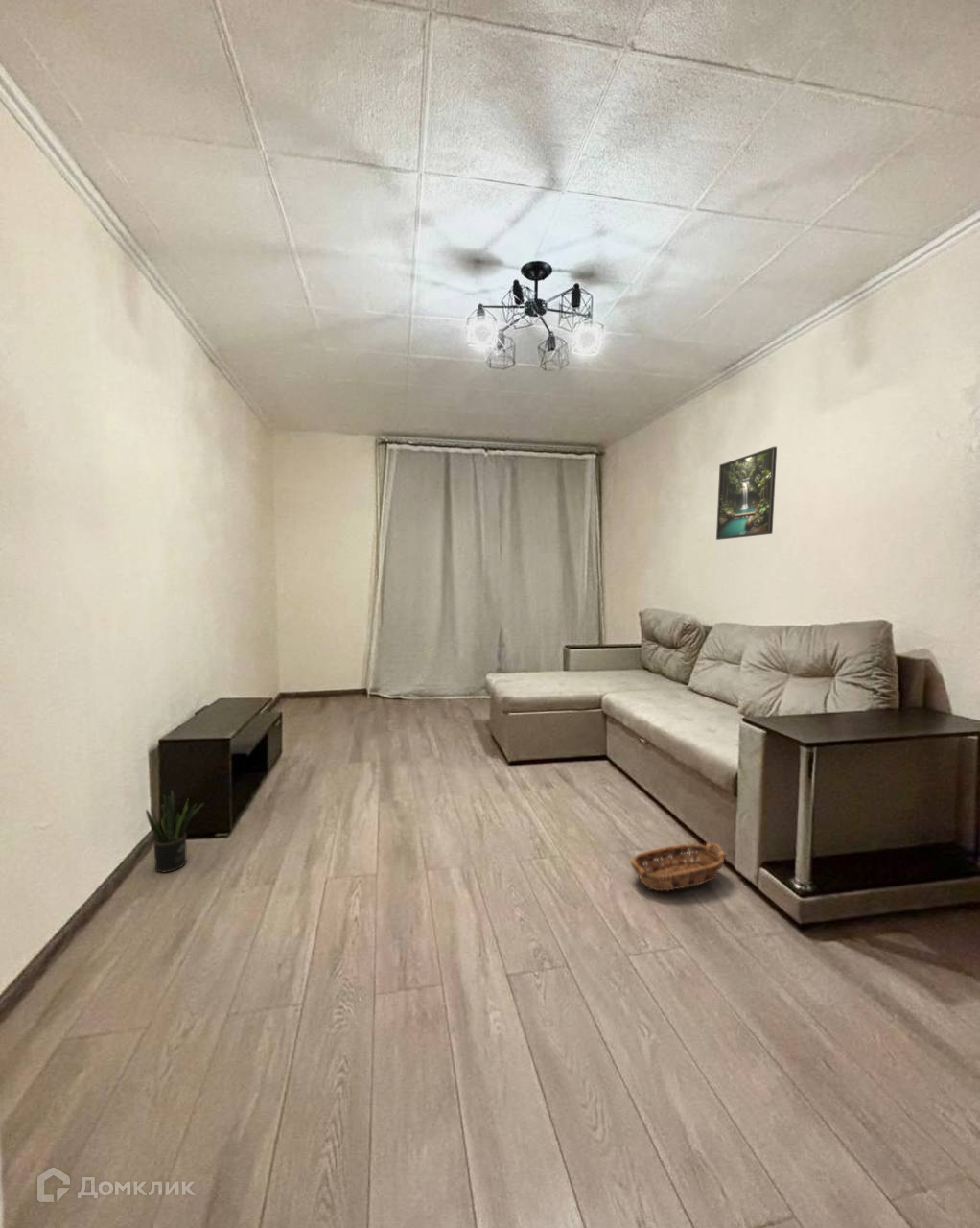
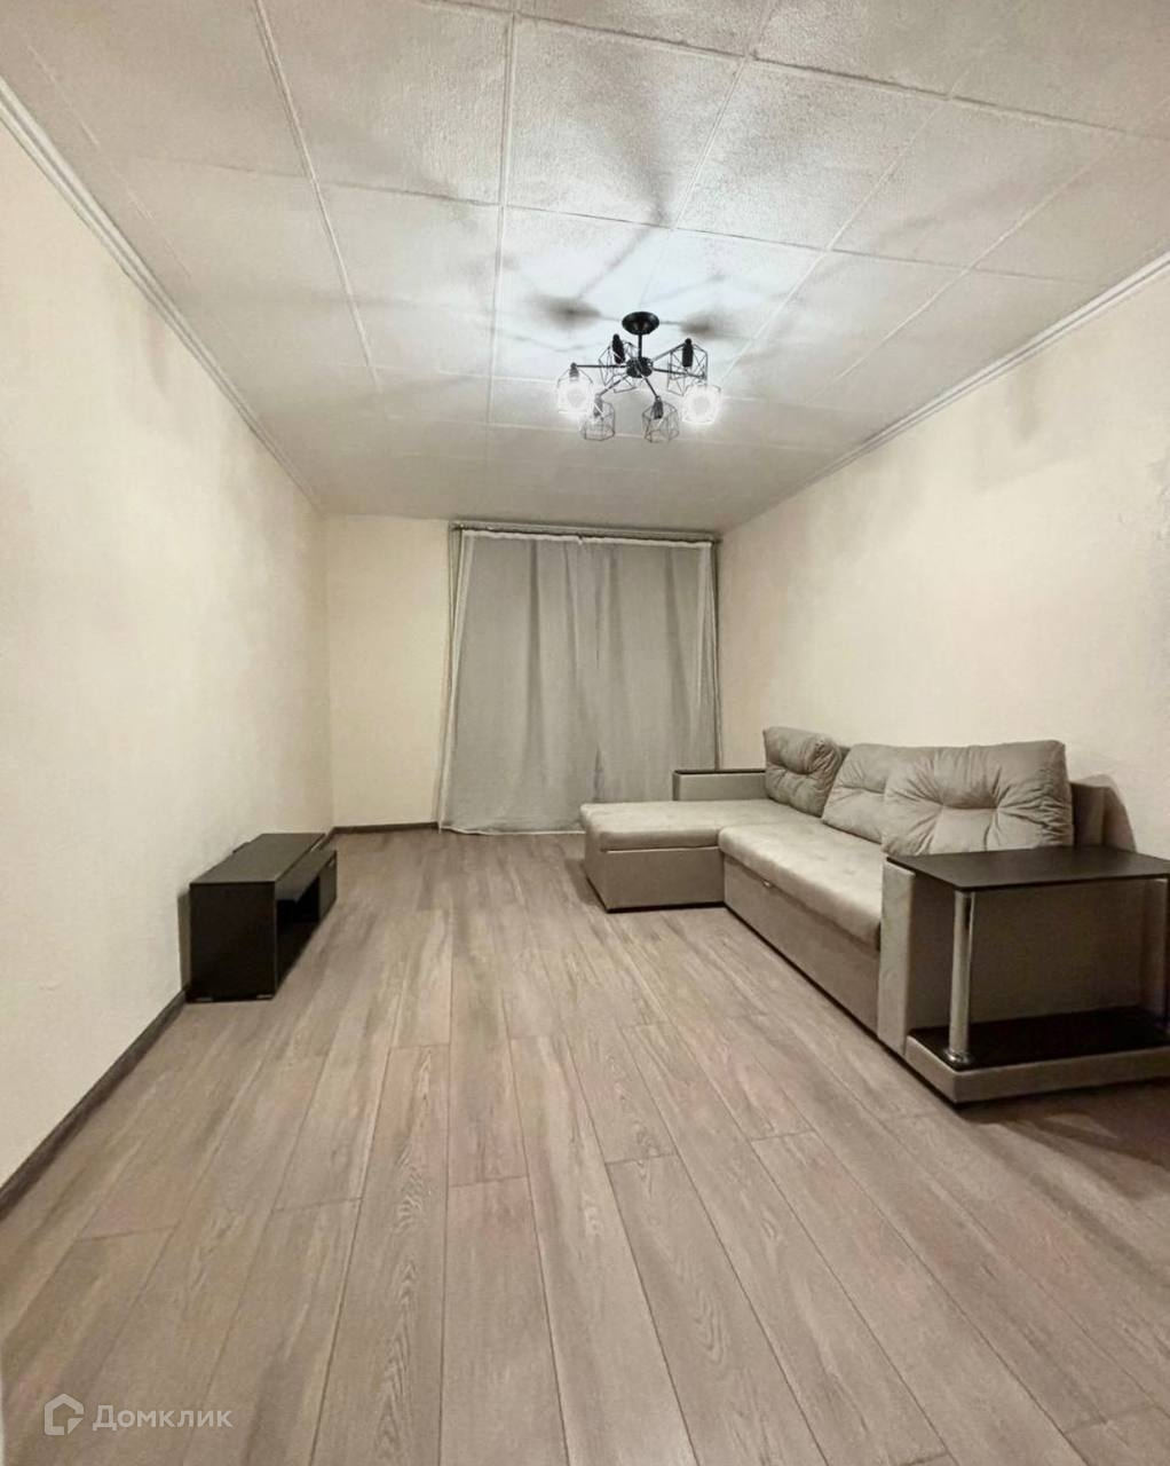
- basket (676, 861)
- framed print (744, 497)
- potted plant (174, 829)
